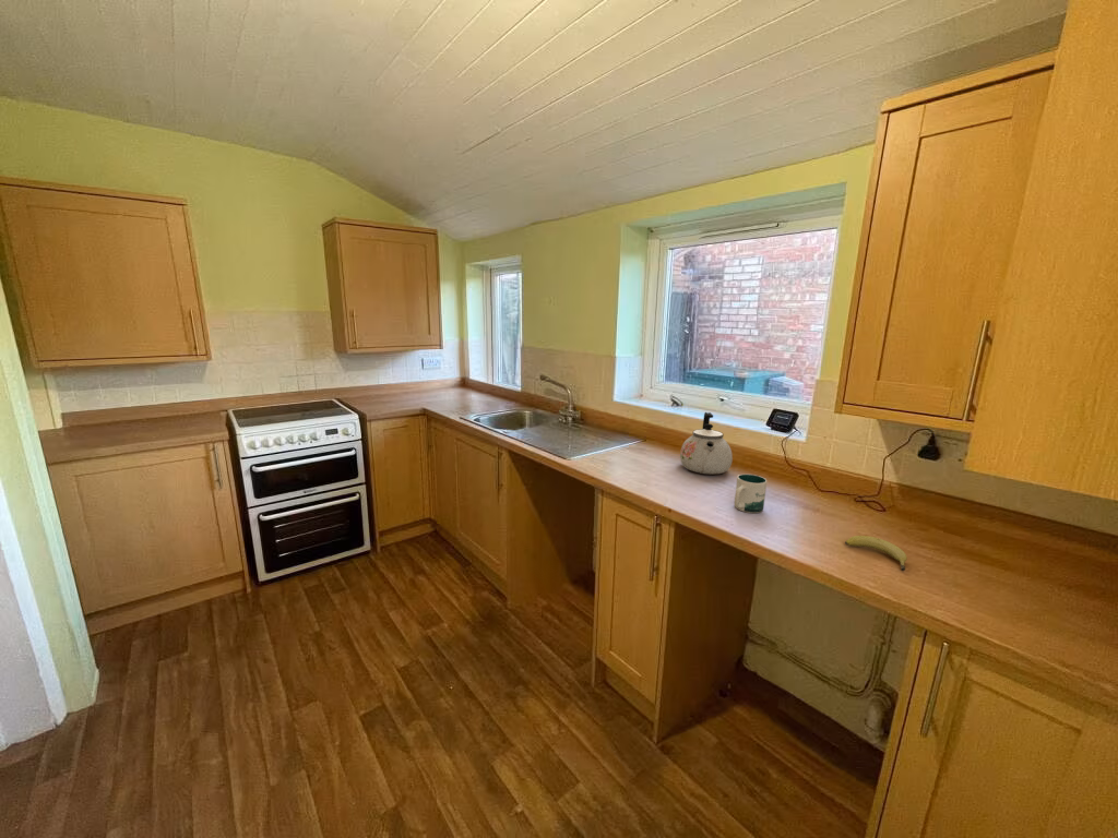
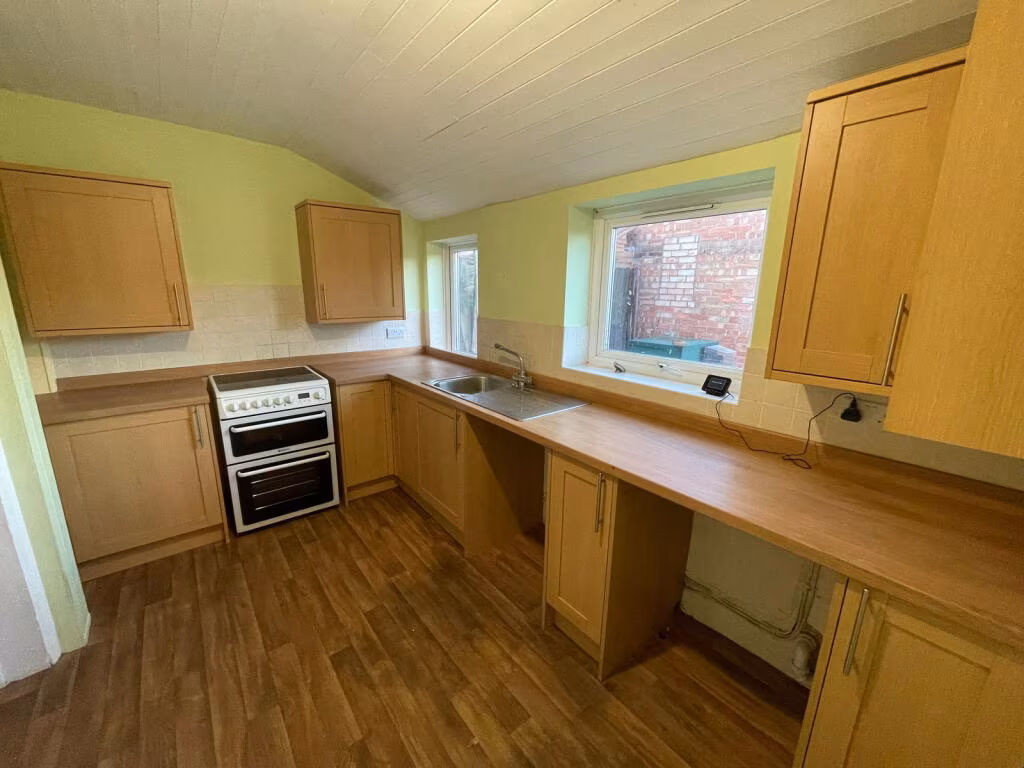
- fruit (880, 549)
- kettle (706, 442)
- mug (747, 494)
